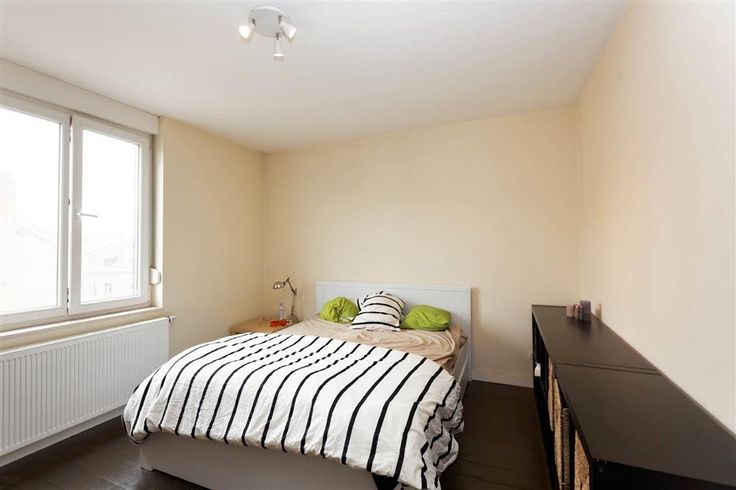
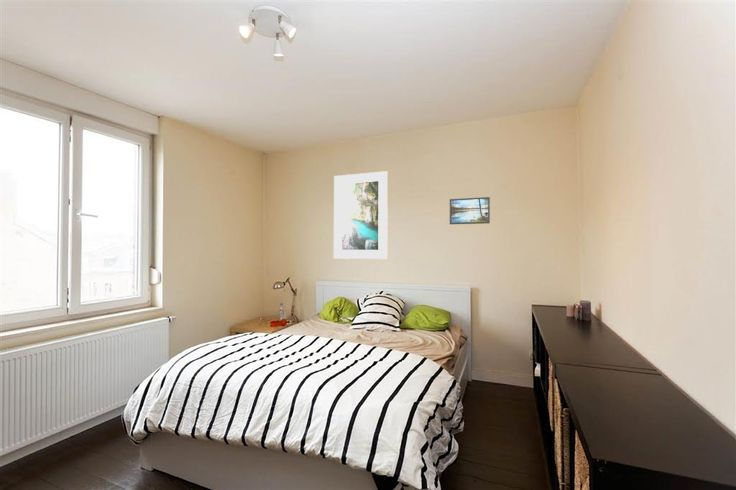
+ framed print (359, 216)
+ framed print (469, 211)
